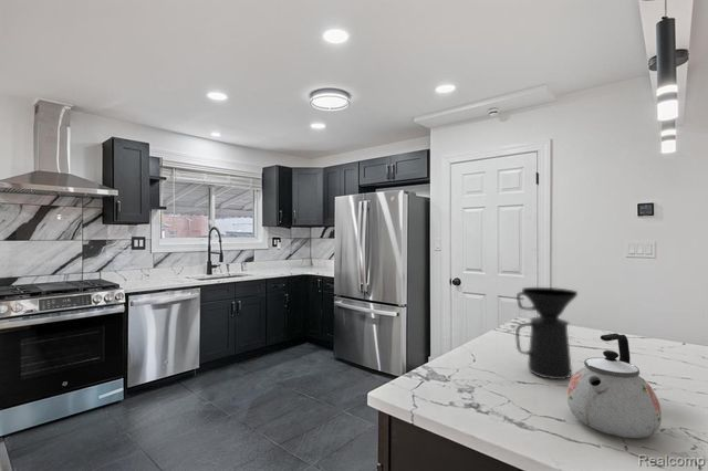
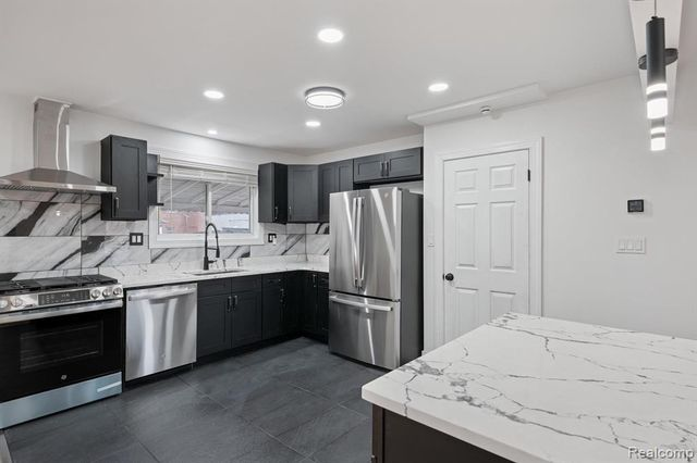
- coffee maker (549, 331)
- kettle (611, 379)
